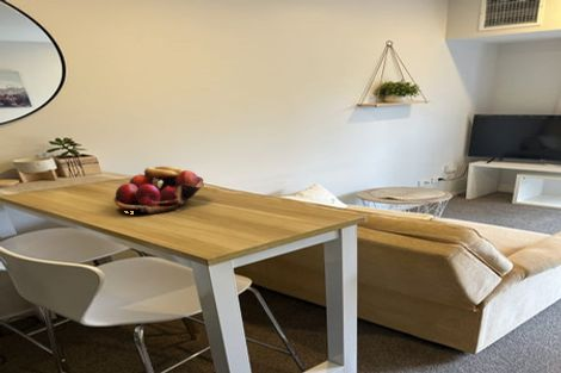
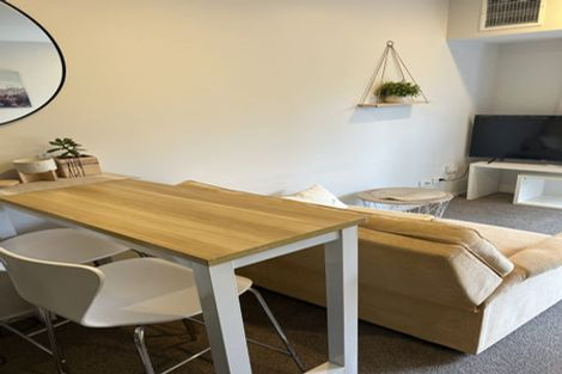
- fruit basket (160, 187)
